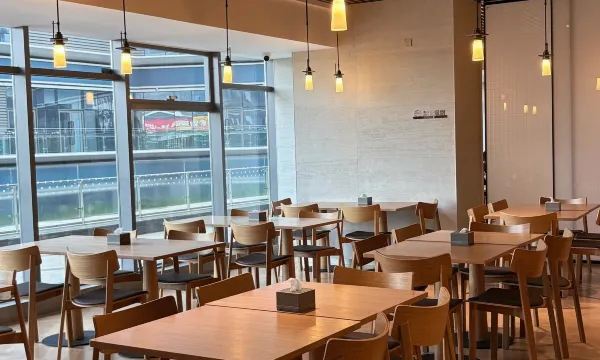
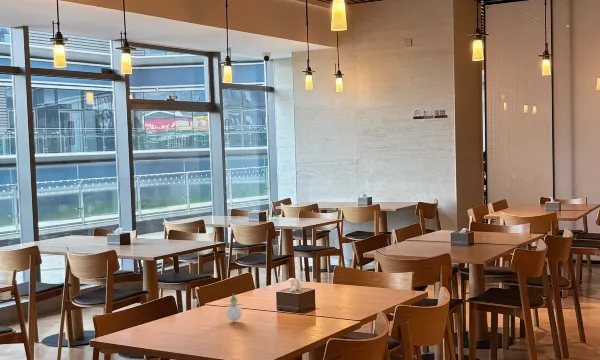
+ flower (234, 306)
